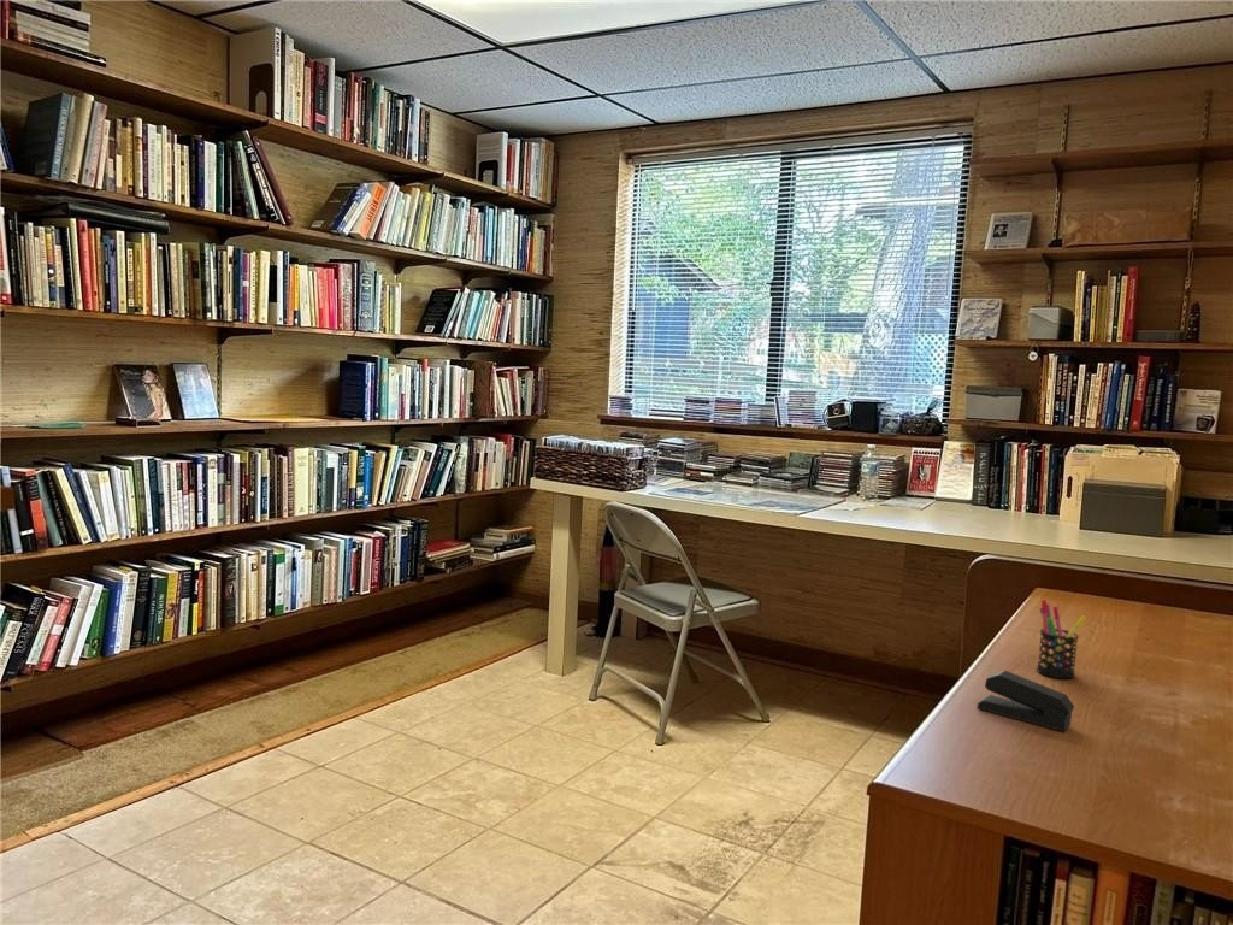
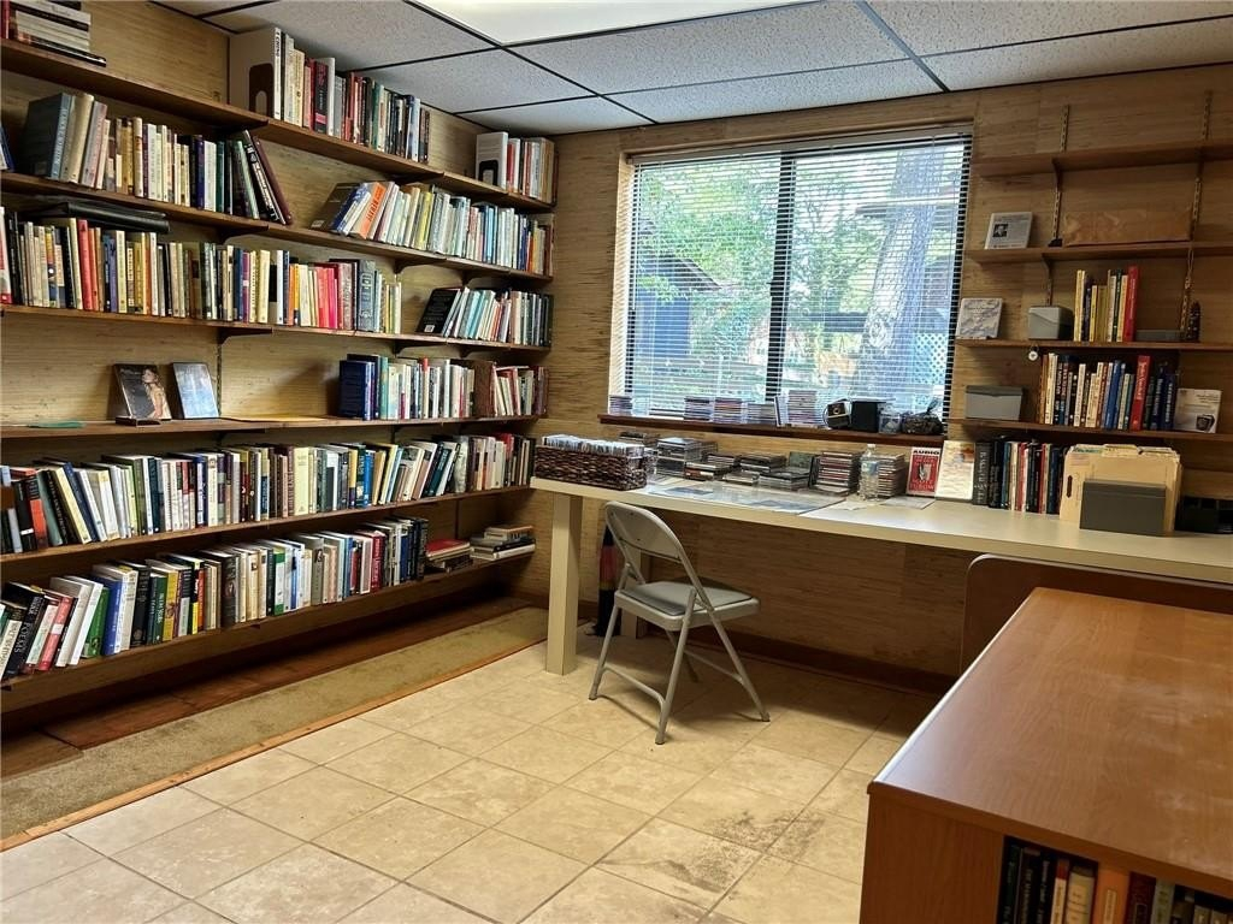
- stapler (1025, 697)
- pen holder (1055, 638)
